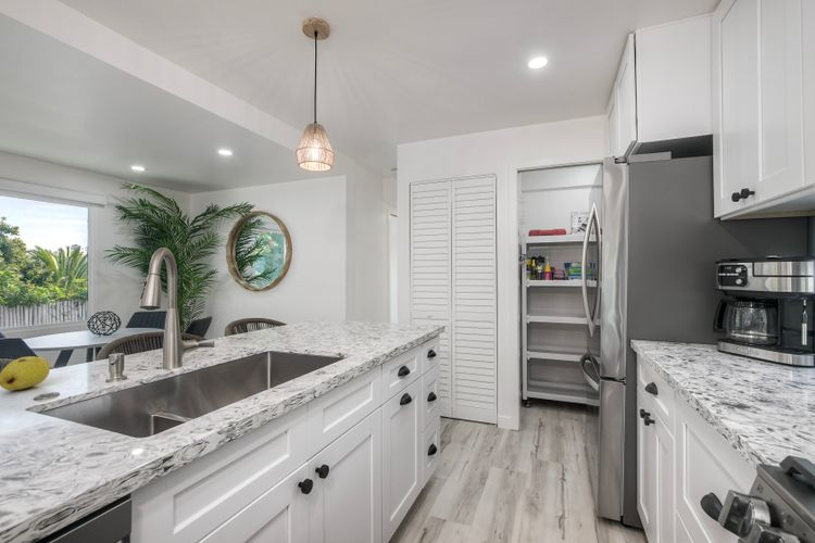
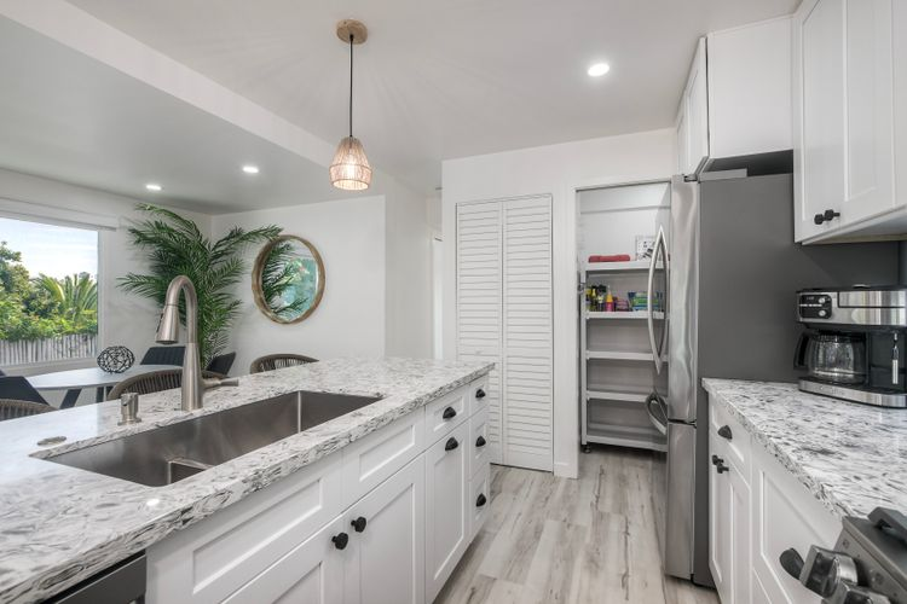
- fruit (27, 371)
